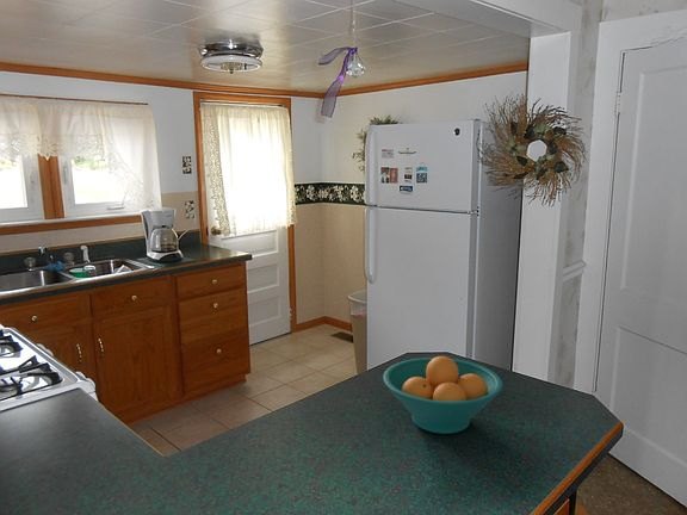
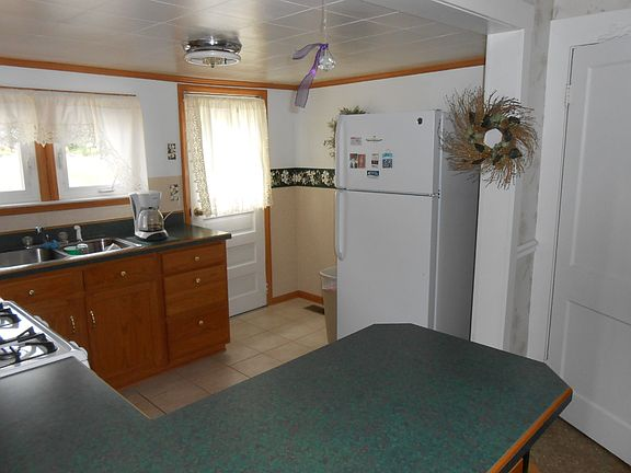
- fruit bowl (441, 390)
